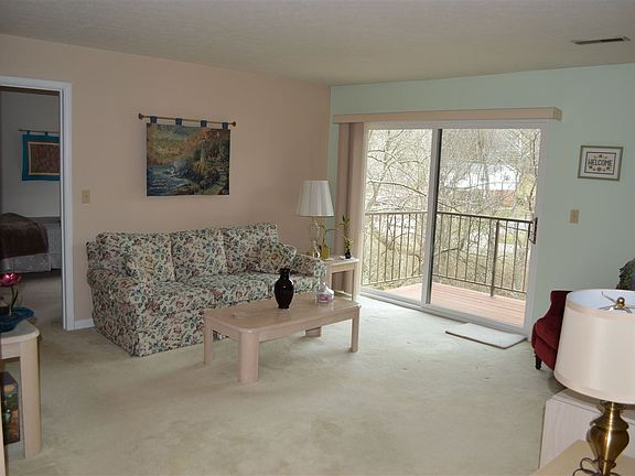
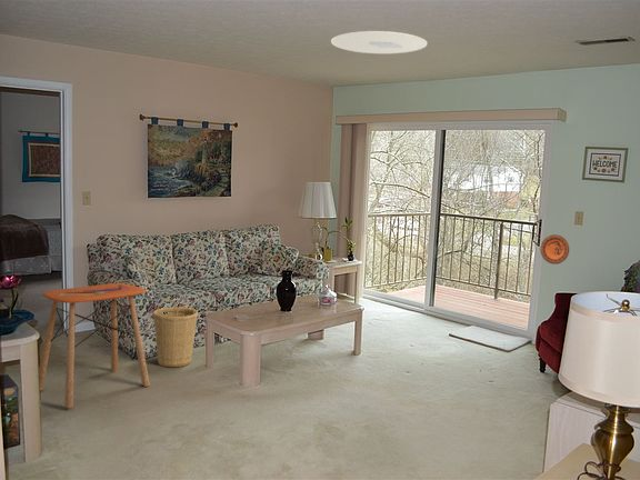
+ decorative plate (554, 249)
+ side table (91, 334)
+ basket (174, 332)
+ ceiling light (379, 38)
